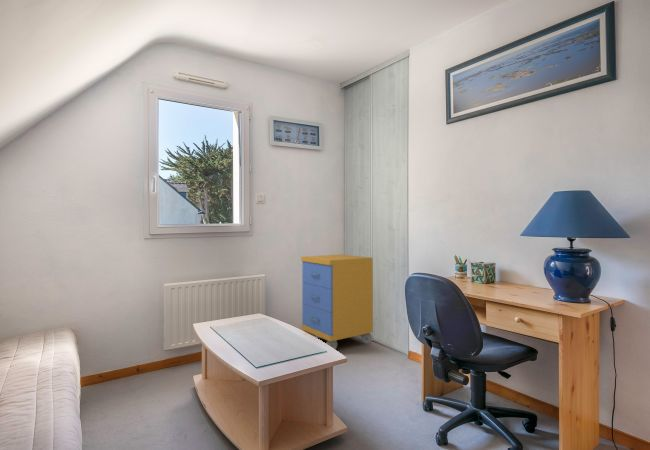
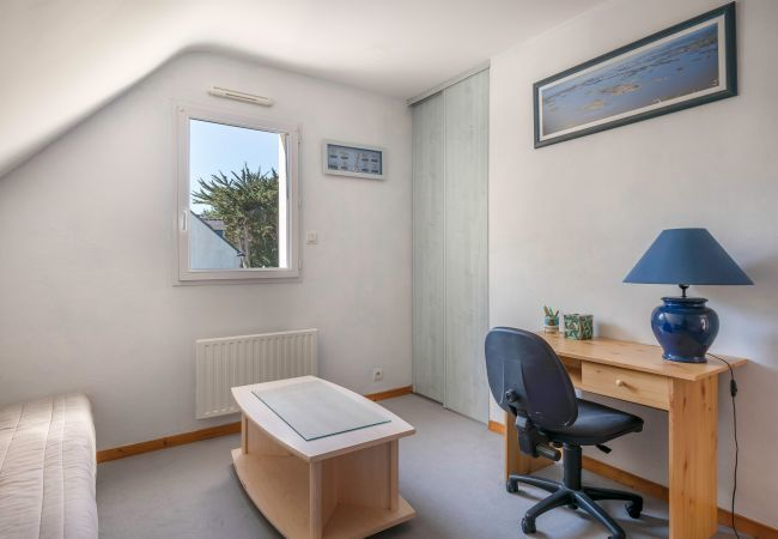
- storage cabinet (336, 299)
